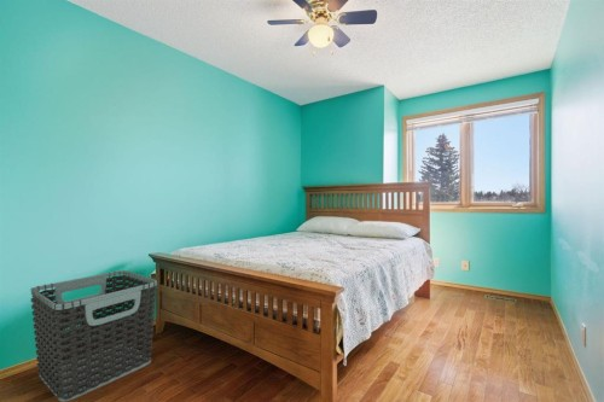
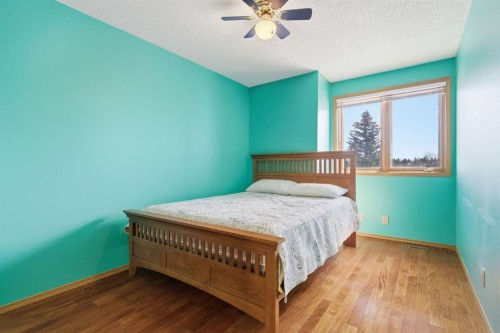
- clothes hamper (97, 325)
